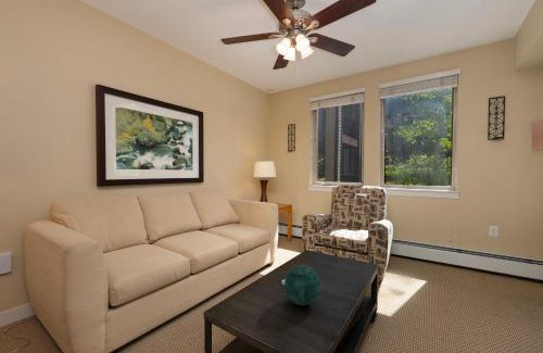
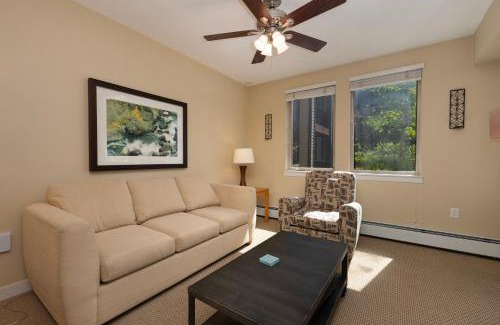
- decorative orb (302, 285)
